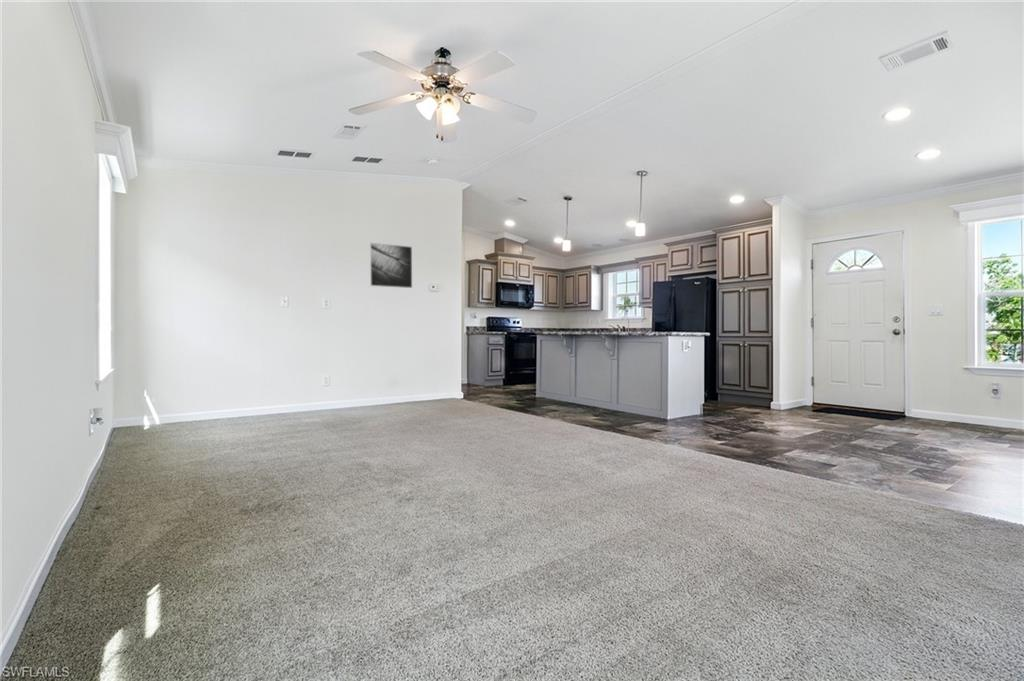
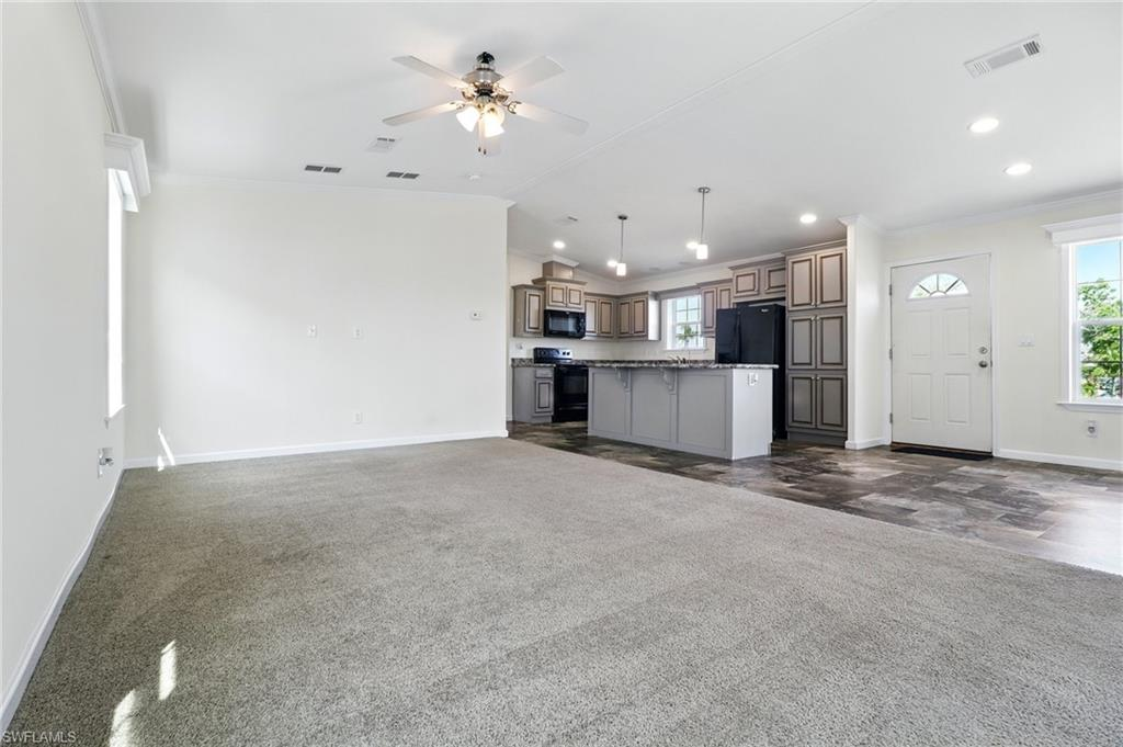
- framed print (391, 265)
